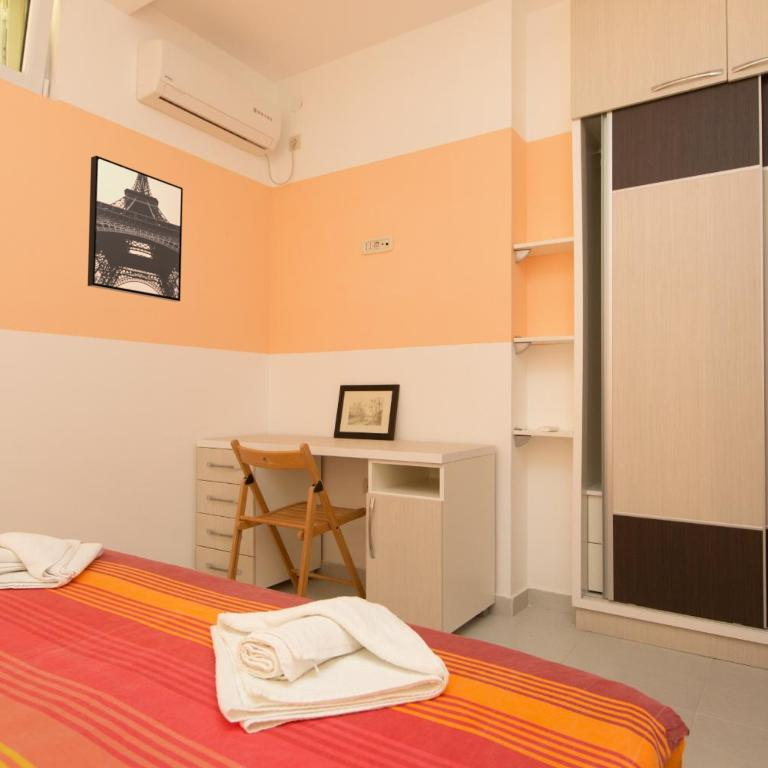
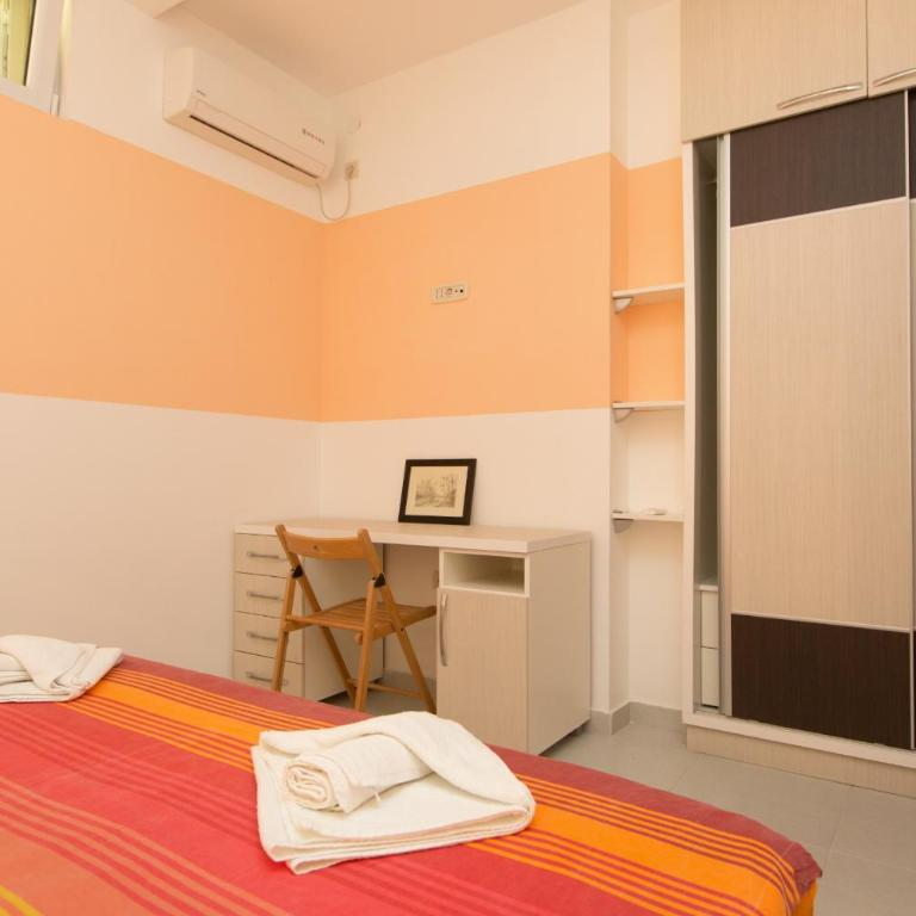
- wall art (138, 233)
